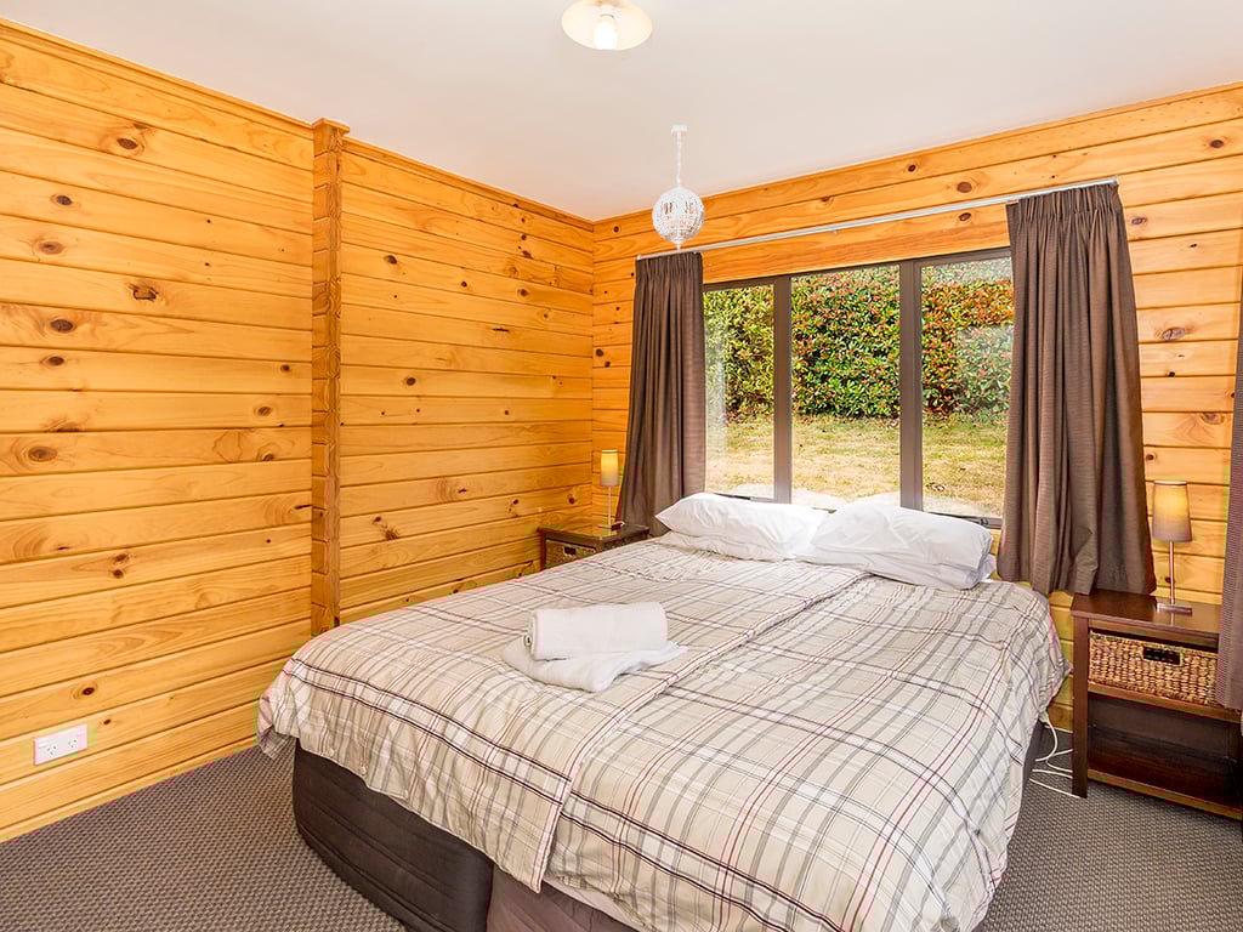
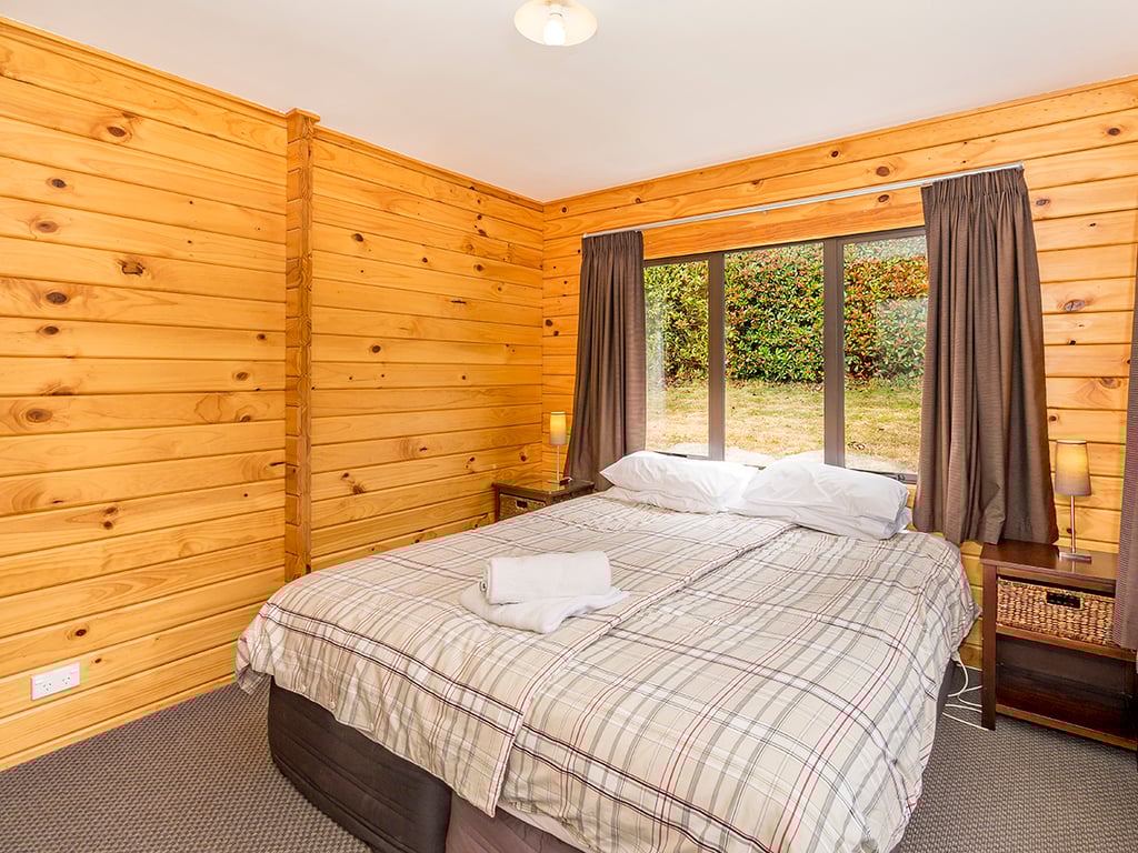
- pendant light (679, 189)
